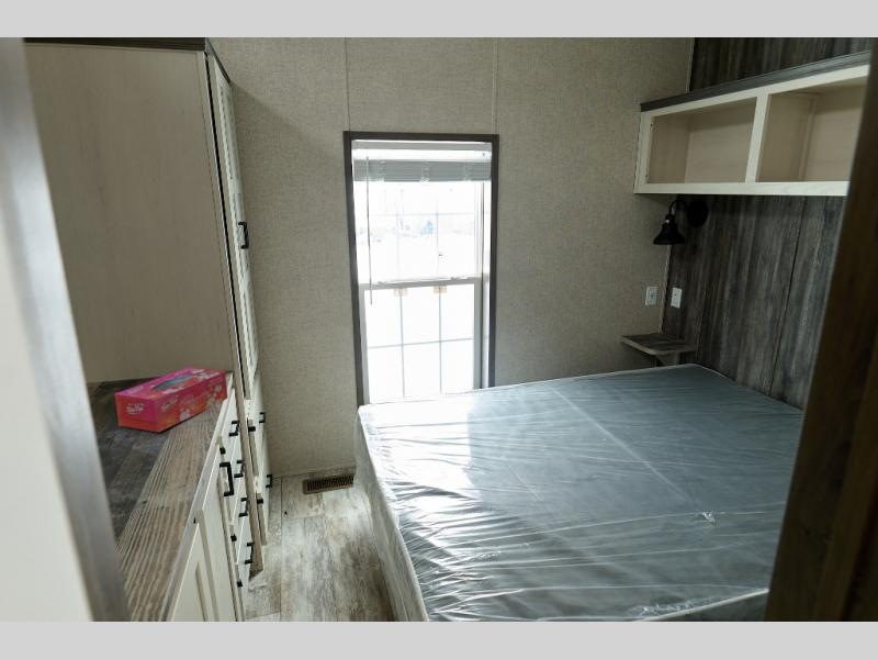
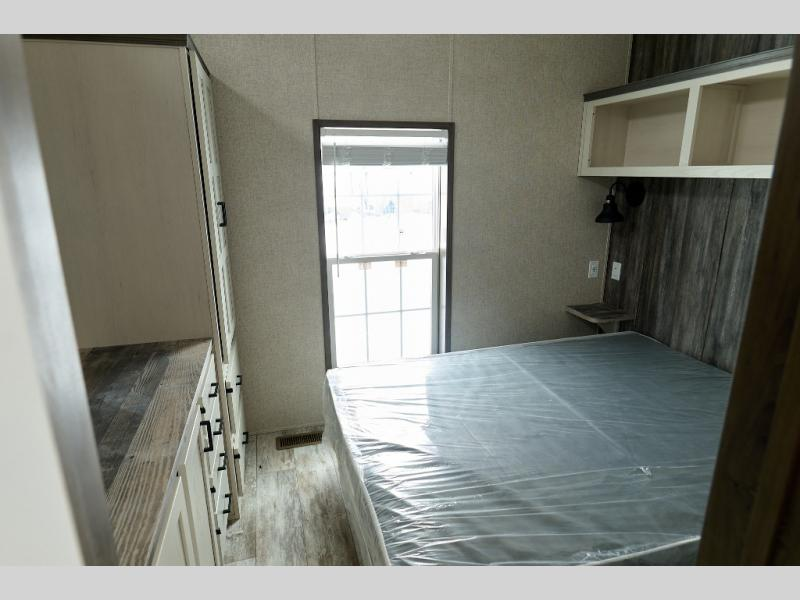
- tissue box (175, 396)
